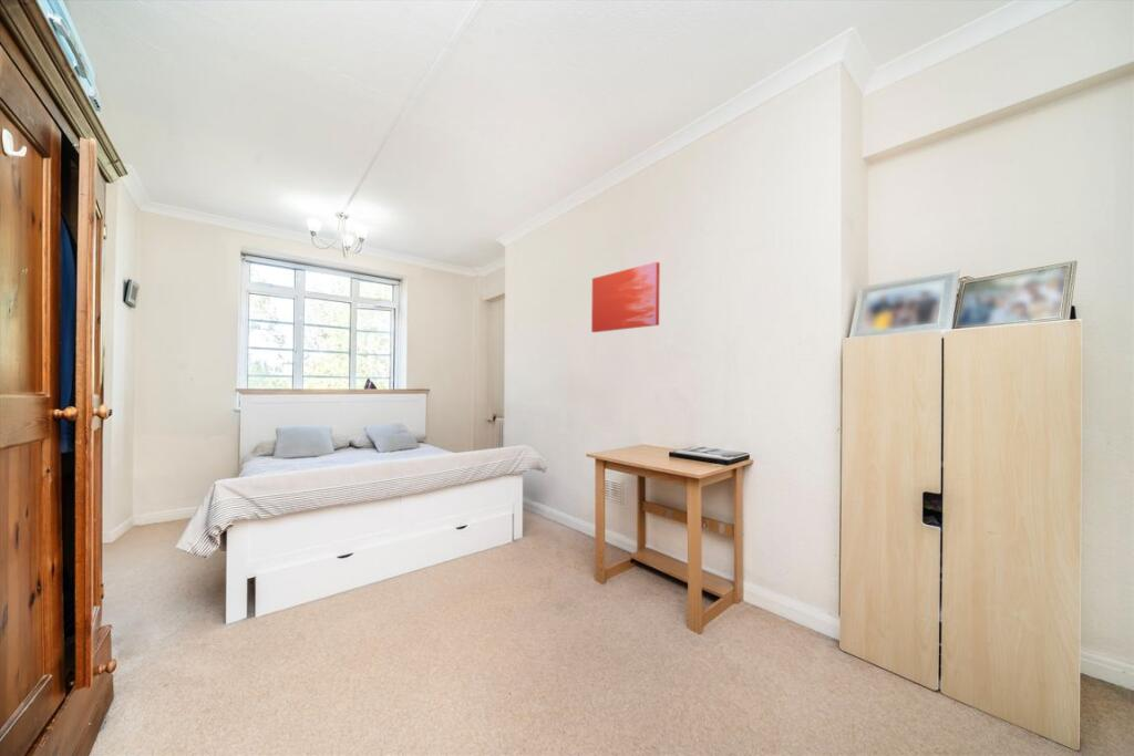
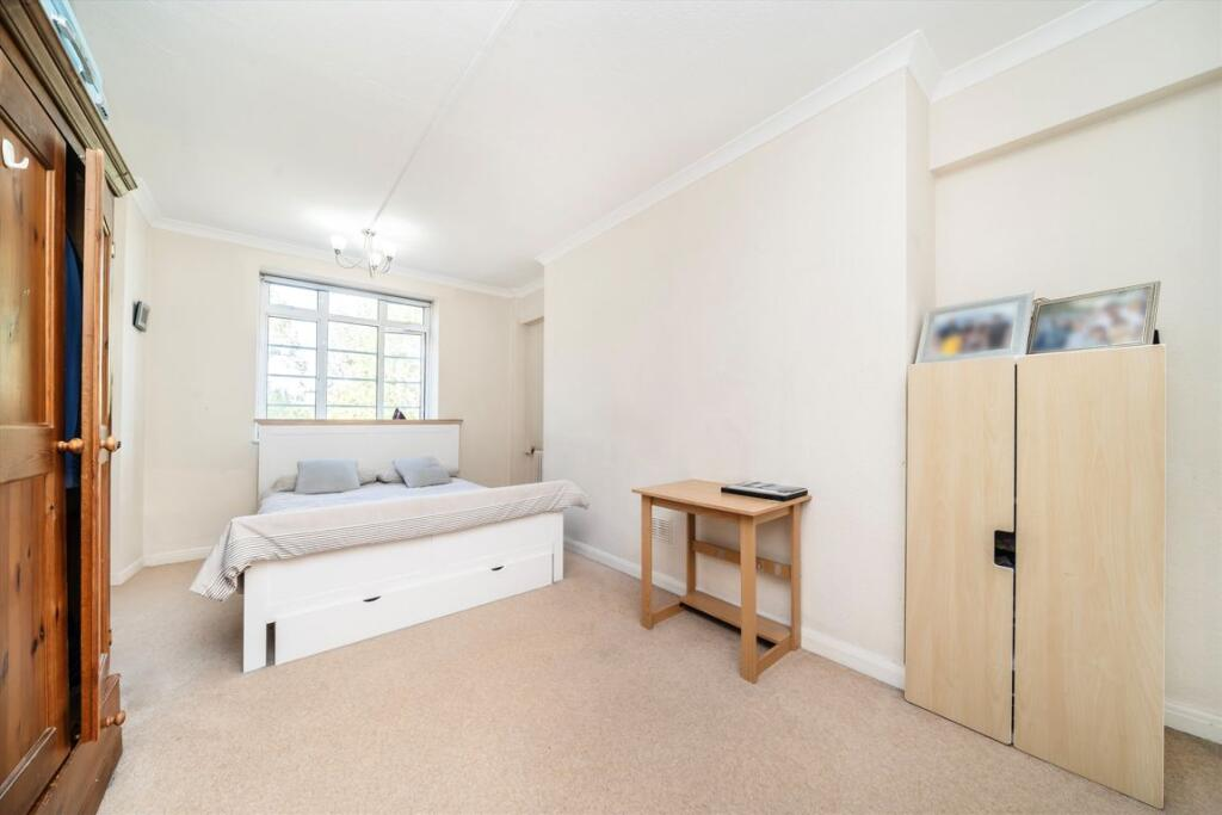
- wall art (622, 300)
